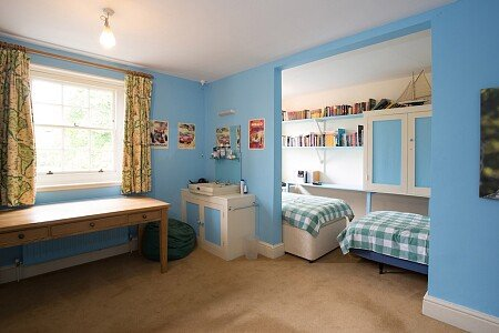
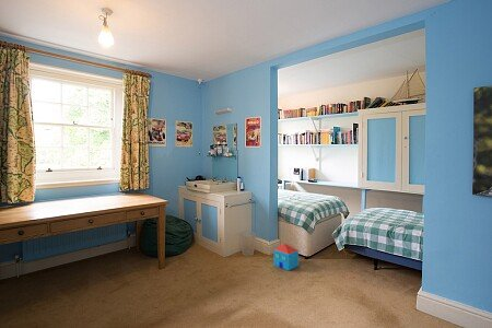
+ toy house (285, 254)
